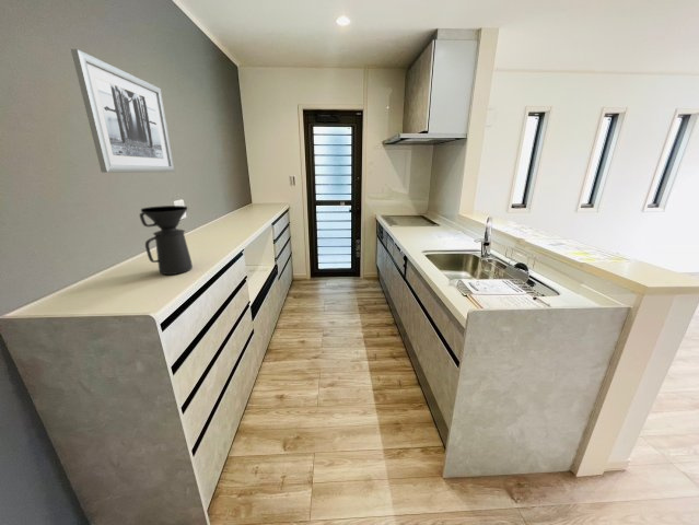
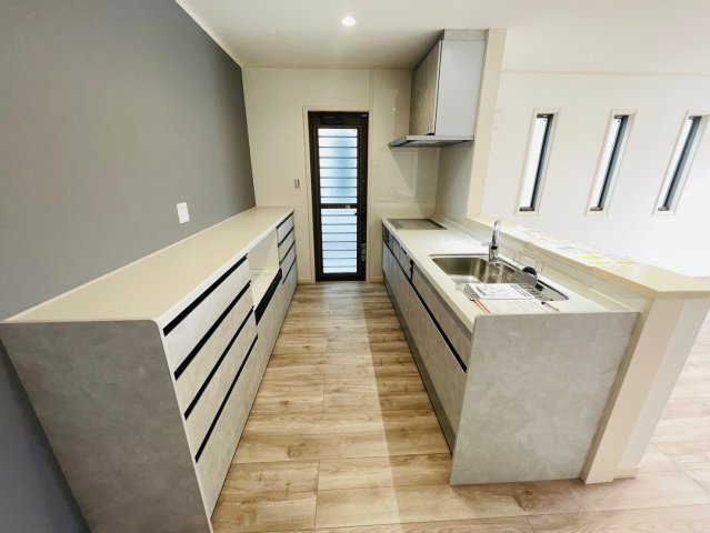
- coffee maker (171, 240)
- wall art (135, 125)
